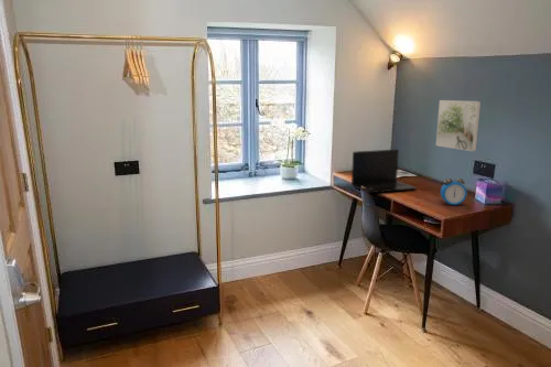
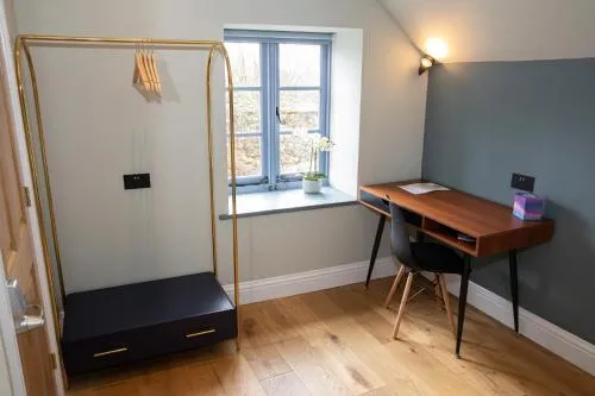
- alarm clock (453, 191)
- laptop (385, 170)
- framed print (456, 125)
